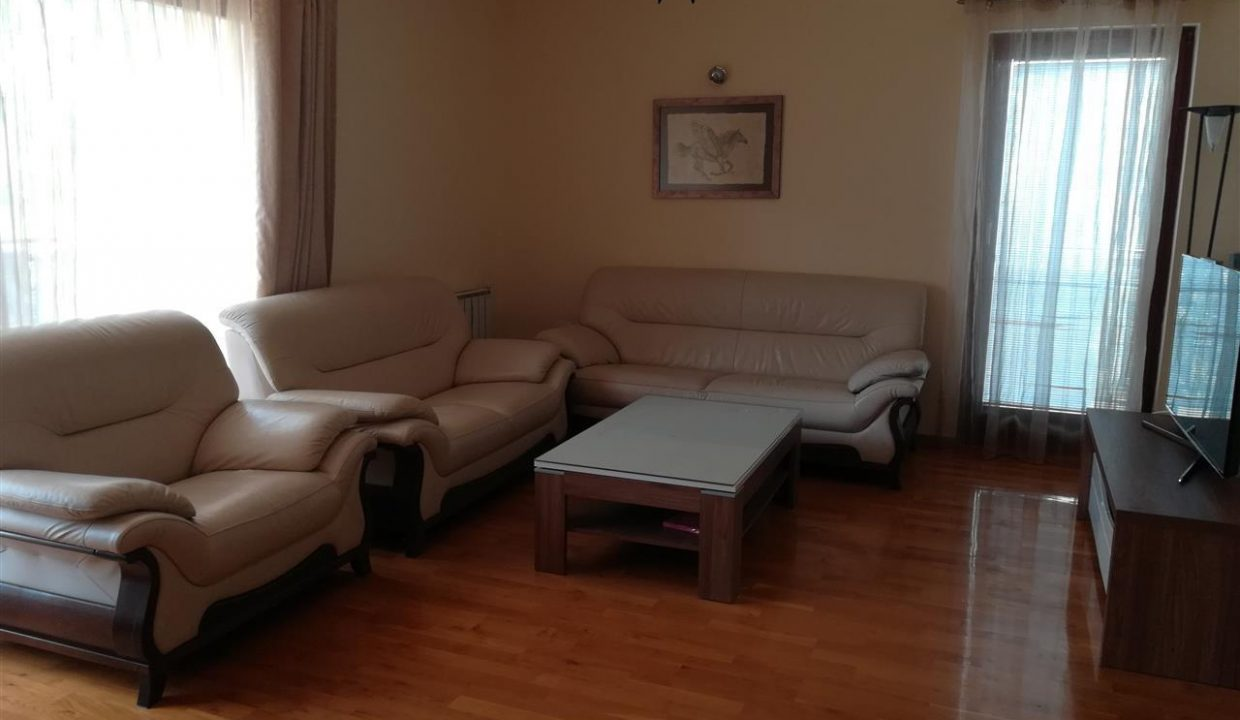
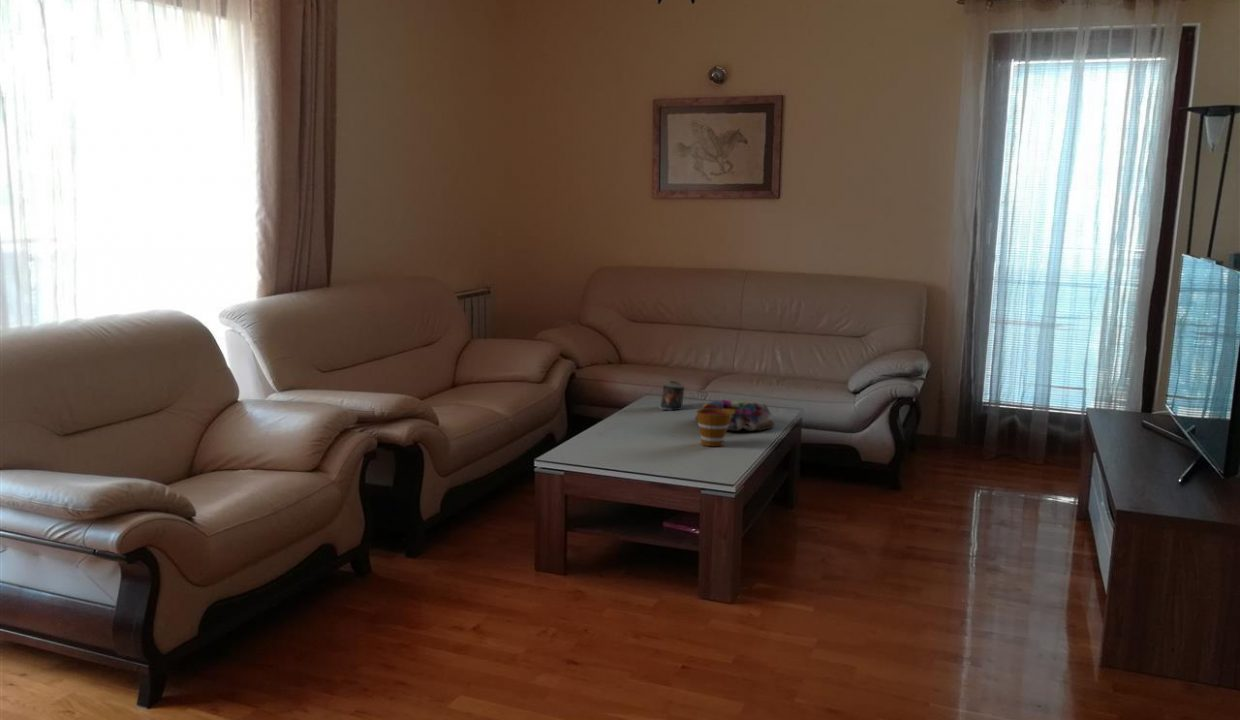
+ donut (735, 412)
+ candle (670, 395)
+ cup (711, 427)
